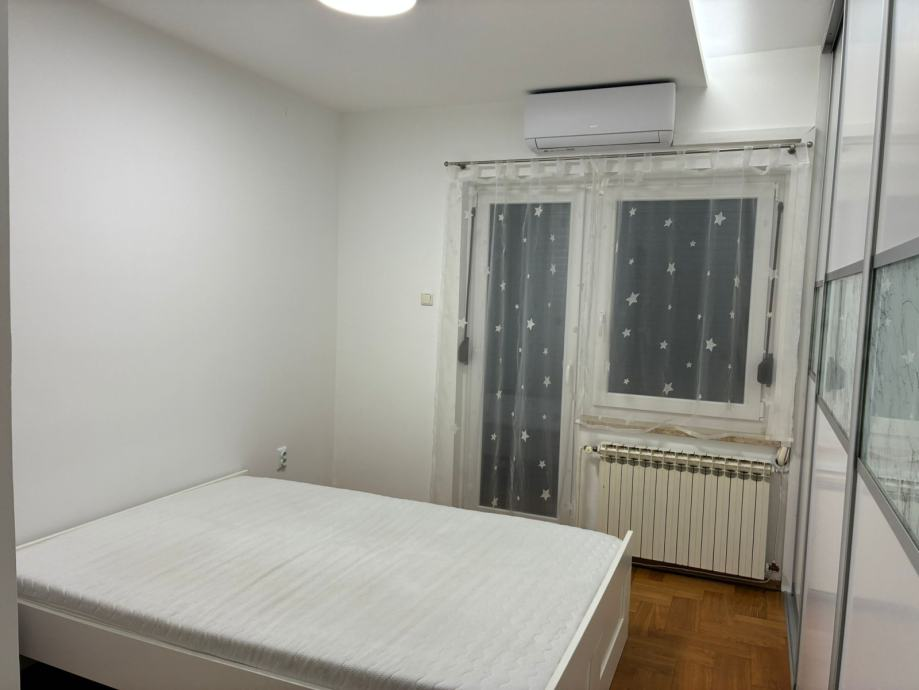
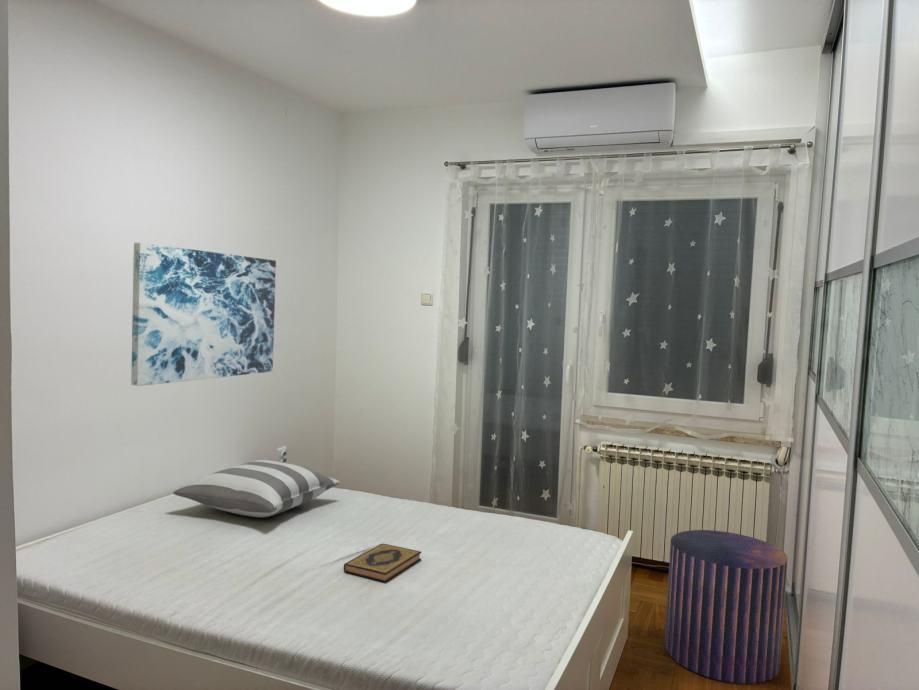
+ wall art (211, 315)
+ stool (724, 601)
+ pillow (261, 486)
+ hardback book (383, 561)
